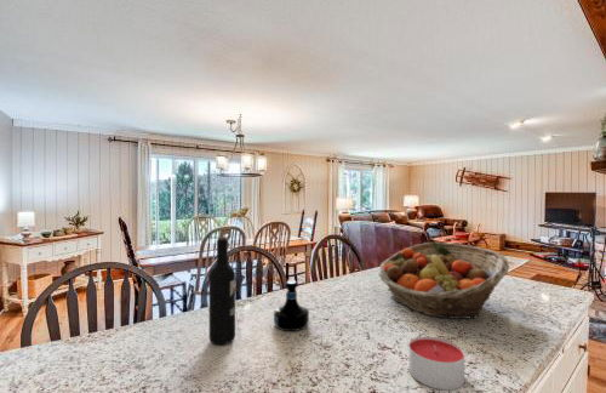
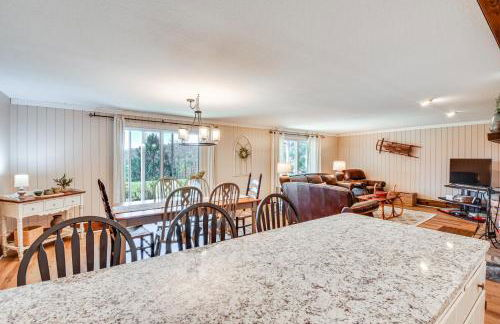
- fruit basket (436, 274)
- wine bottle (222, 289)
- tequila bottle (291, 302)
- candle (435, 359)
